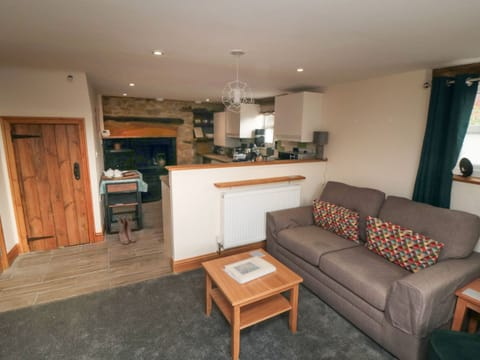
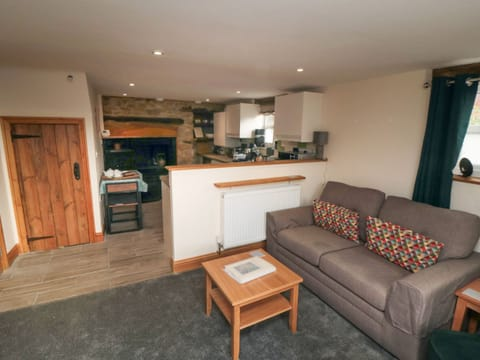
- boots (126, 228)
- pendant light (237, 83)
